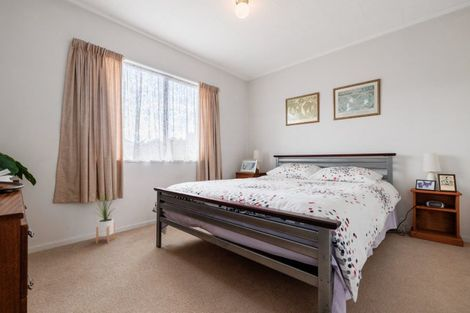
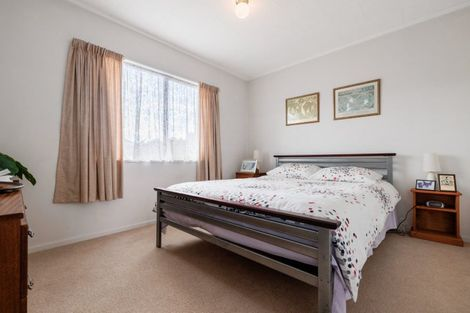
- house plant (105, 213)
